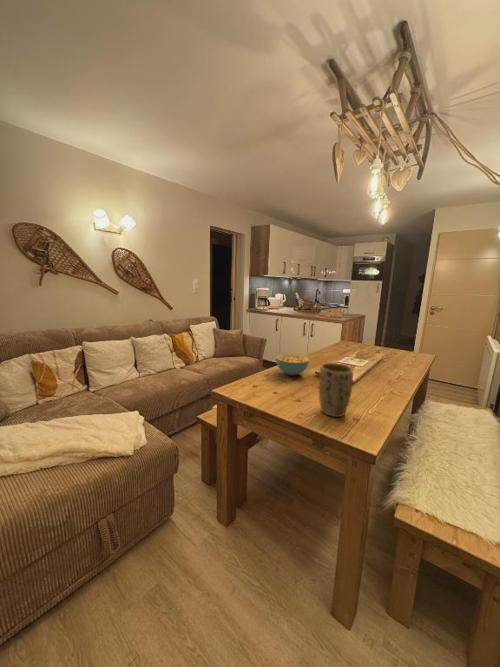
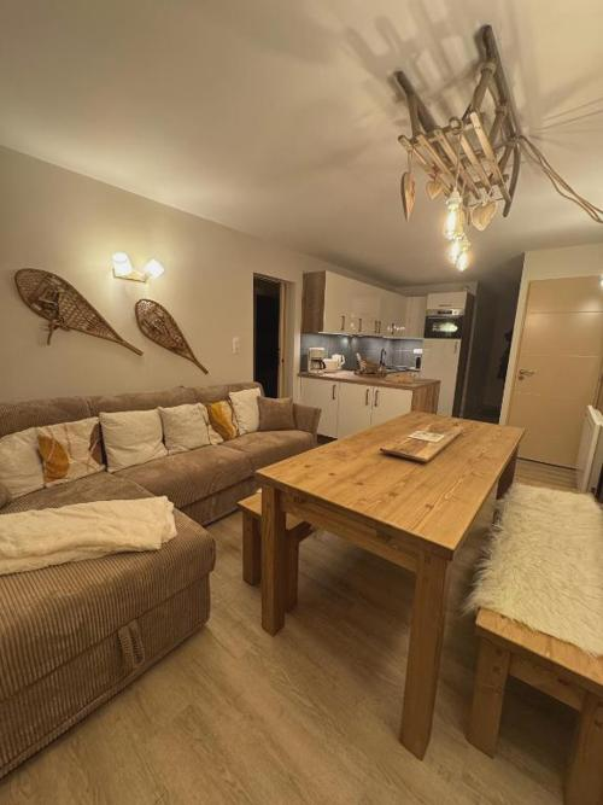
- cereal bowl (292, 366)
- plant pot (334, 389)
